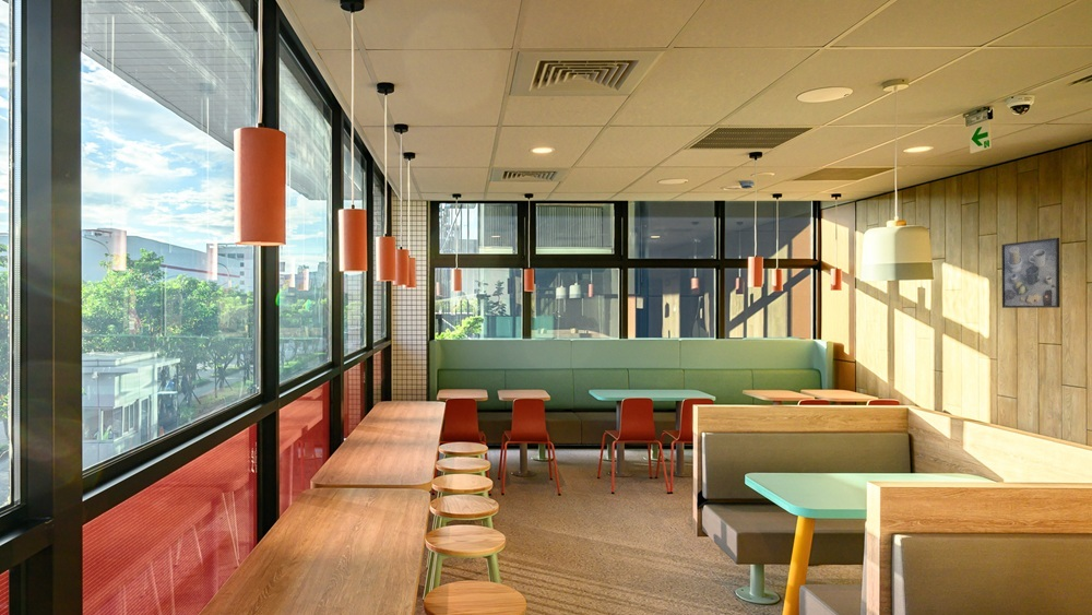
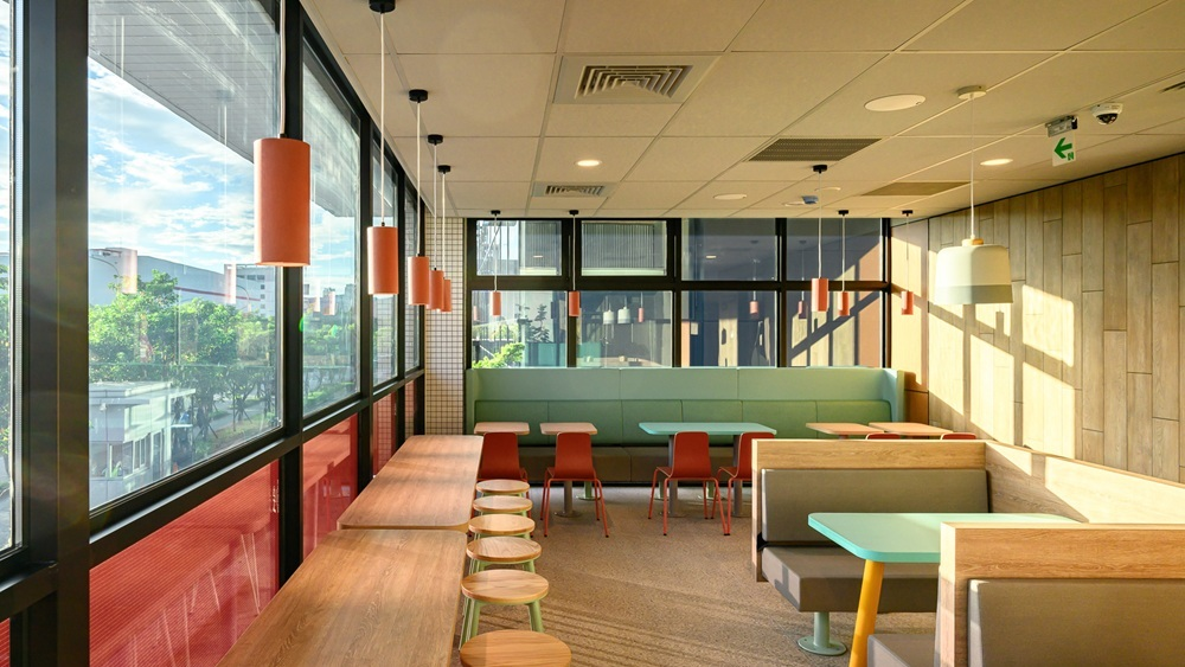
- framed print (1029, 274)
